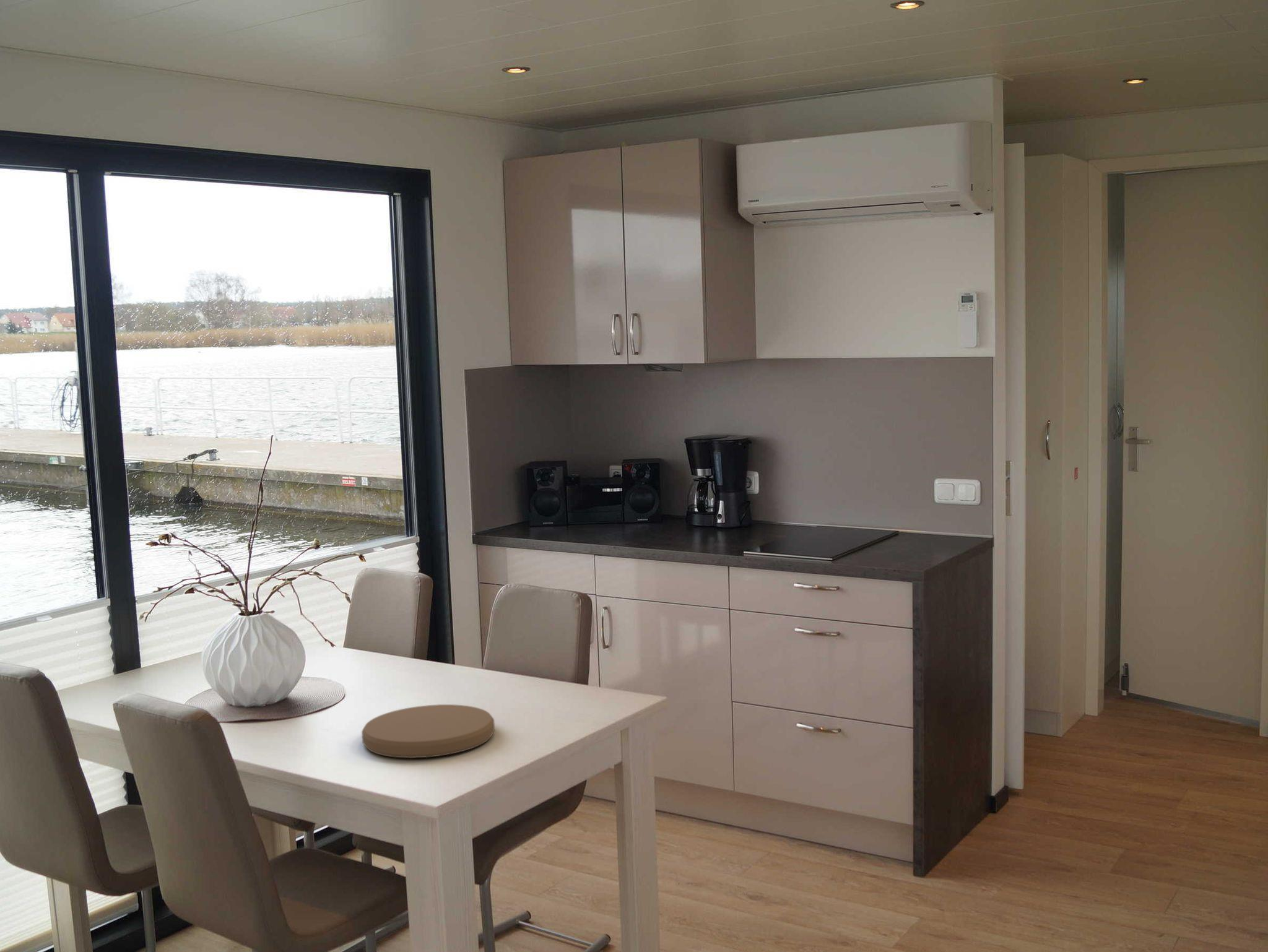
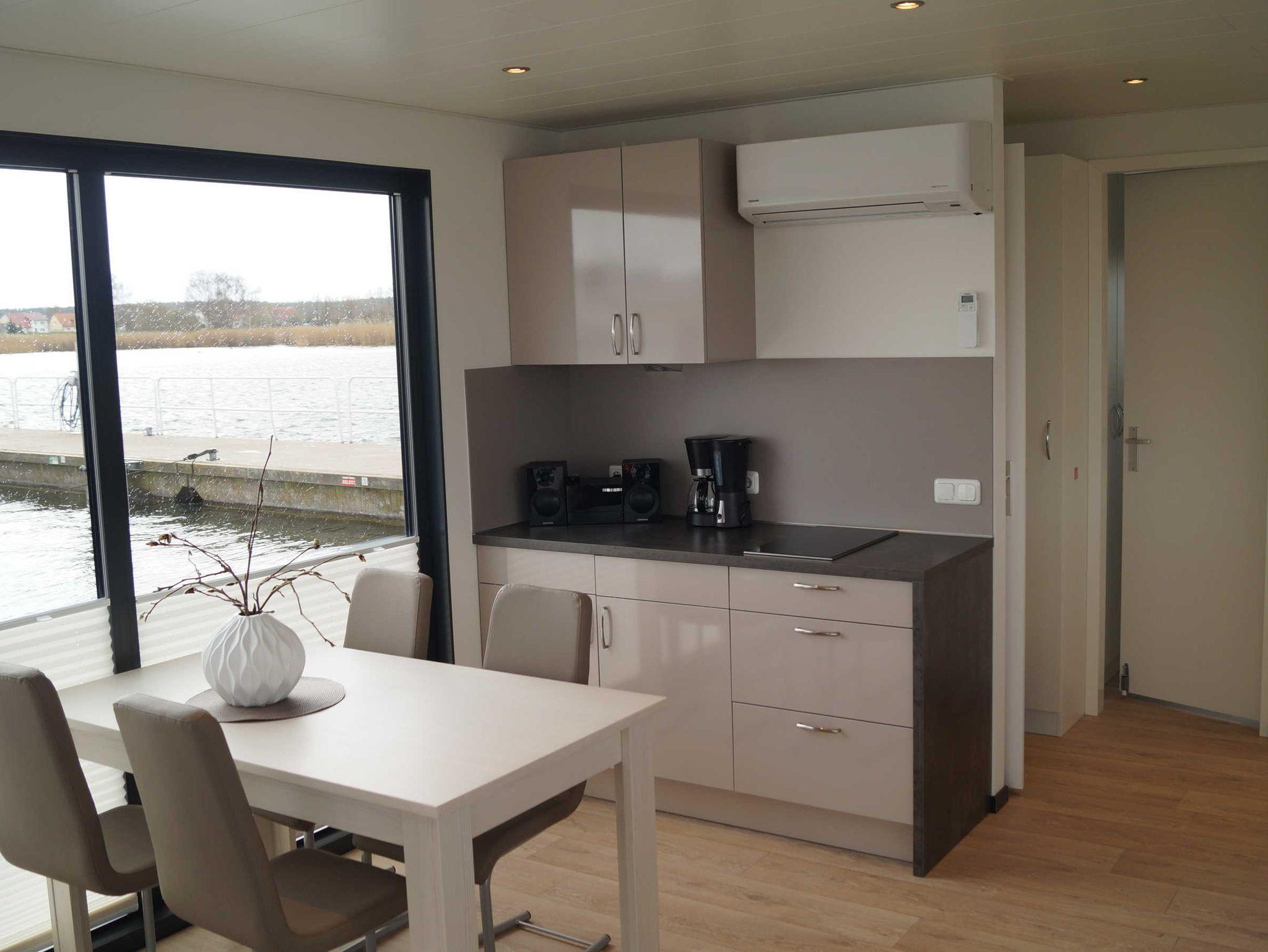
- plate (428, 730)
